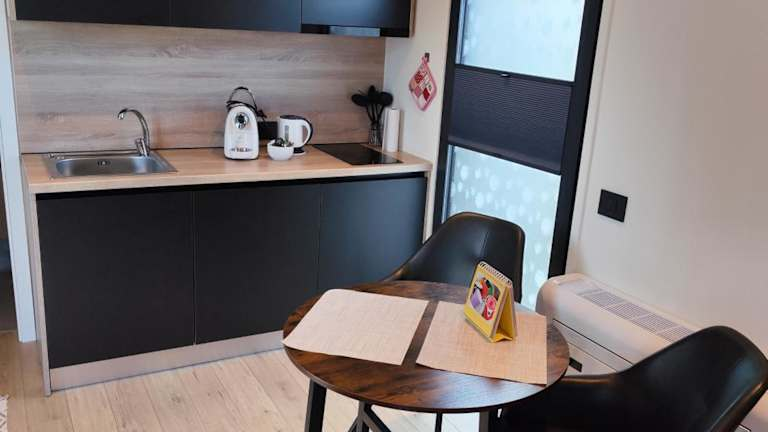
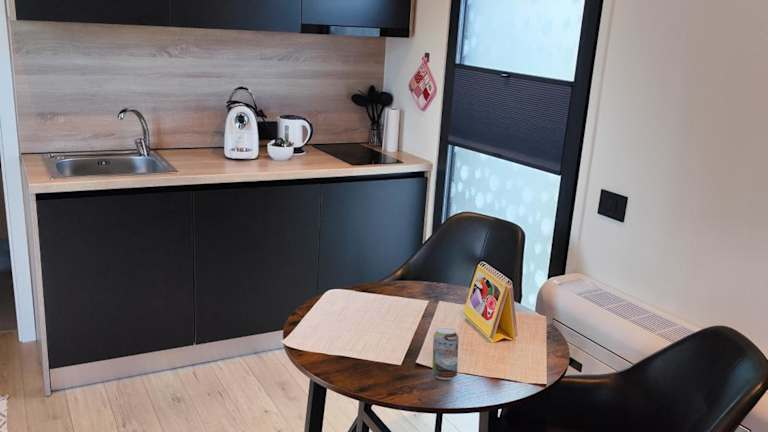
+ beverage can (445, 353)
